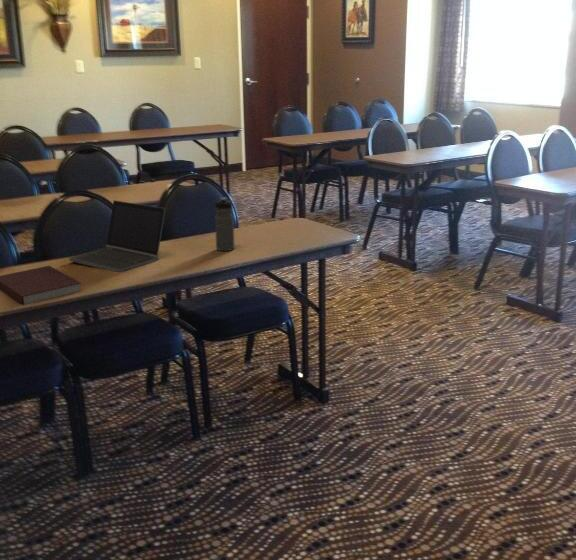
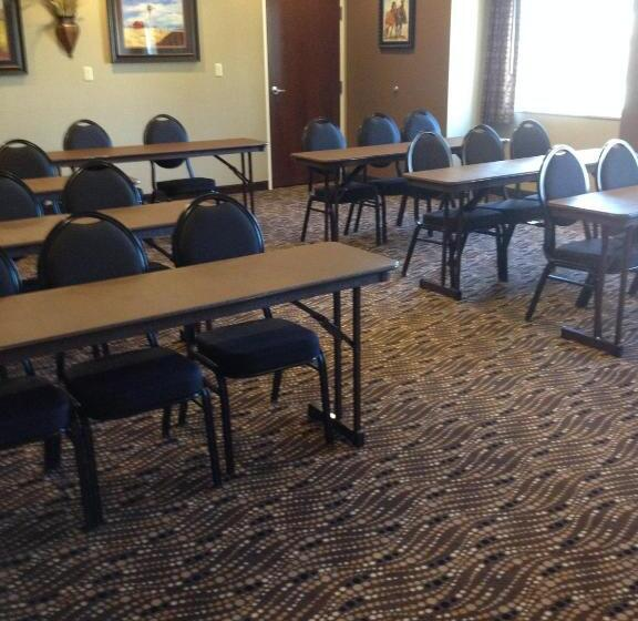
- notebook (36, 284)
- laptop computer (117, 234)
- water bottle (224, 223)
